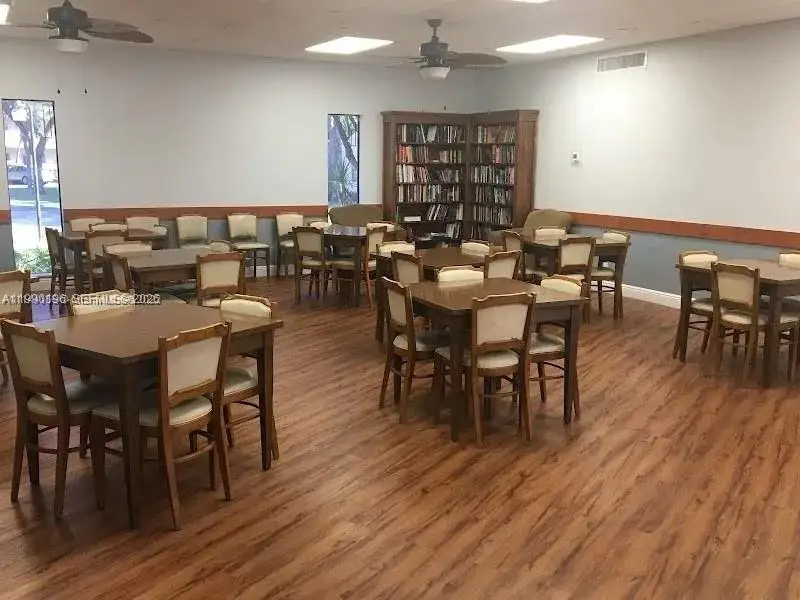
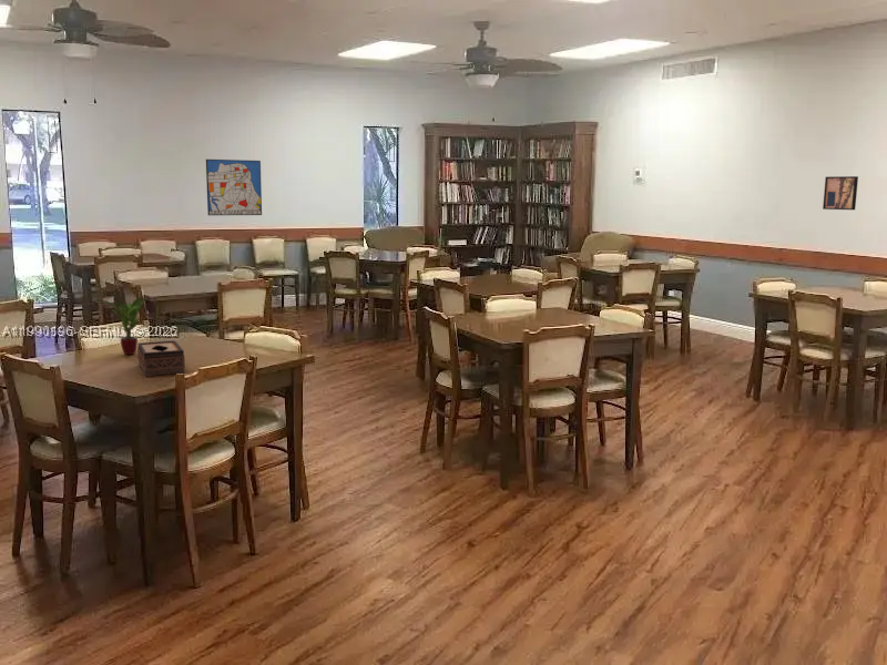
+ wall art (839, 193)
+ wall art (234, 187)
+ potted plant (123, 325)
+ tissue box (161, 357)
